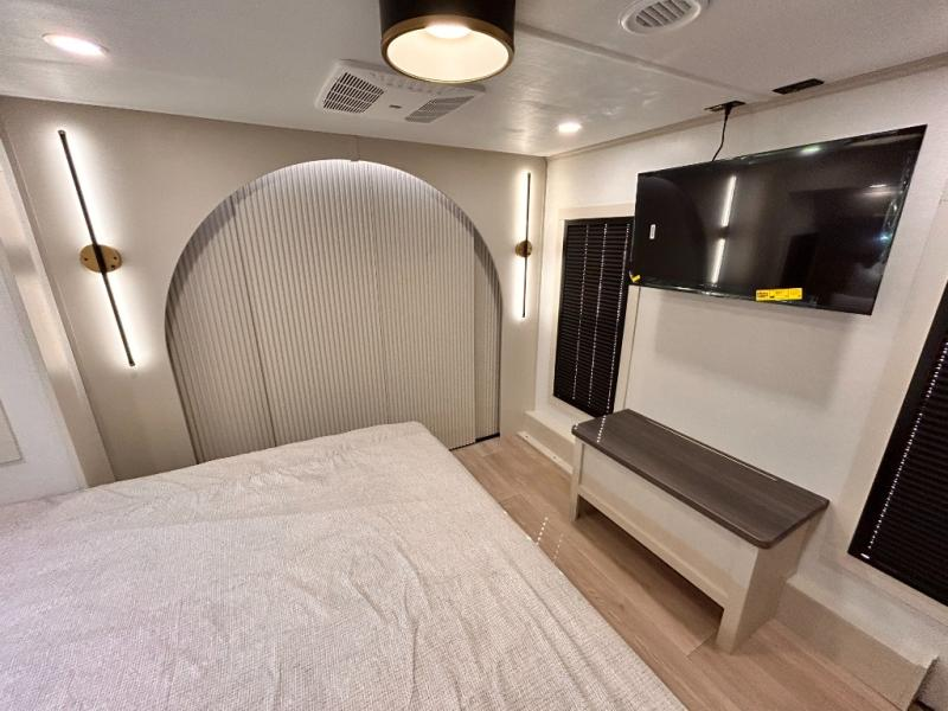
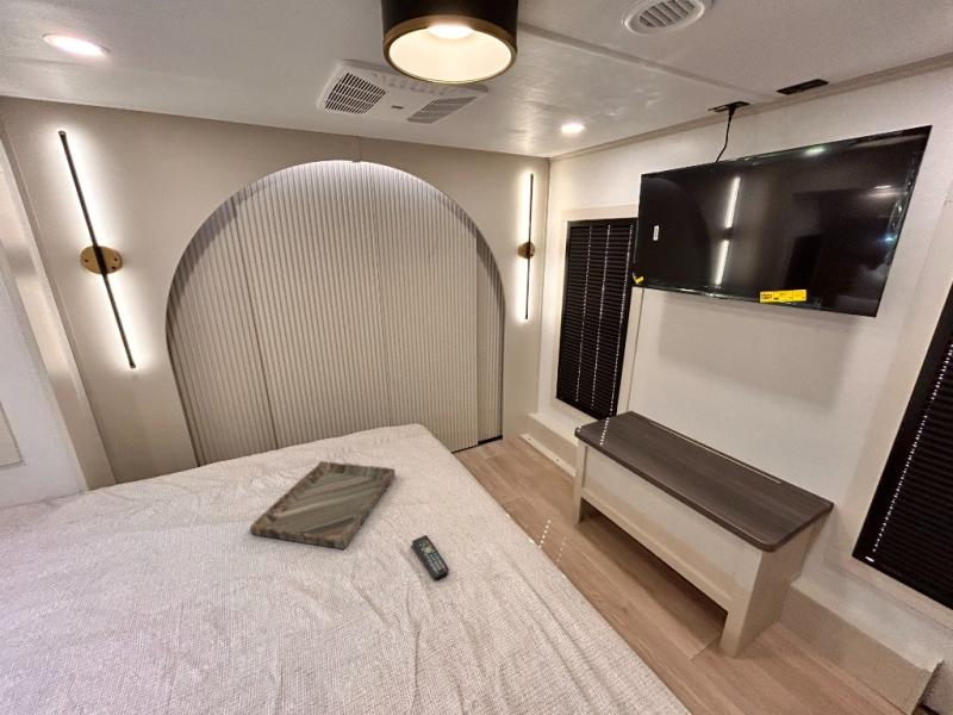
+ tray (331, 497)
+ remote control (429, 554)
